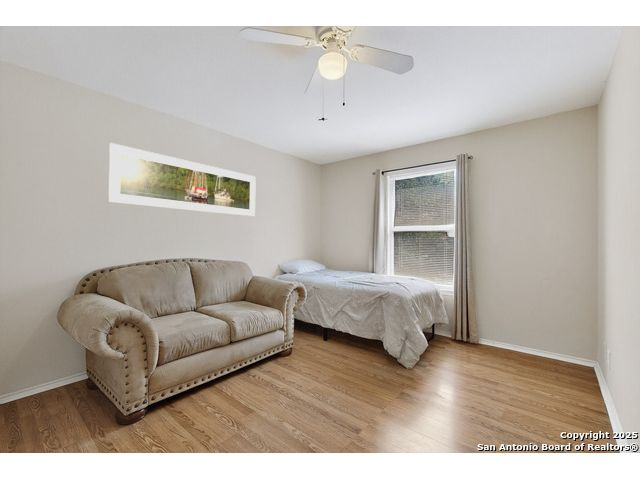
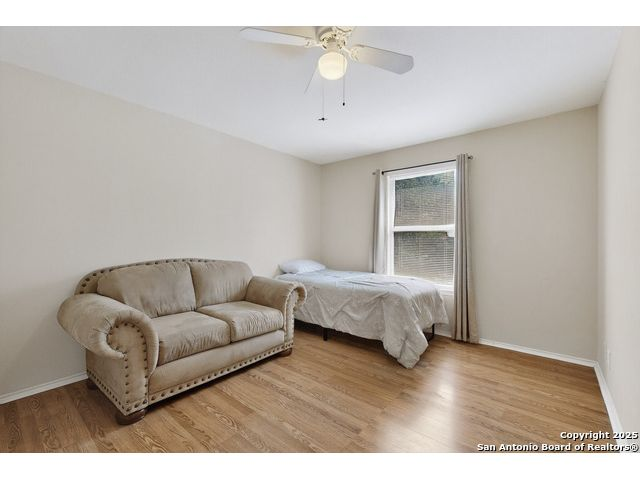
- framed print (196, 186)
